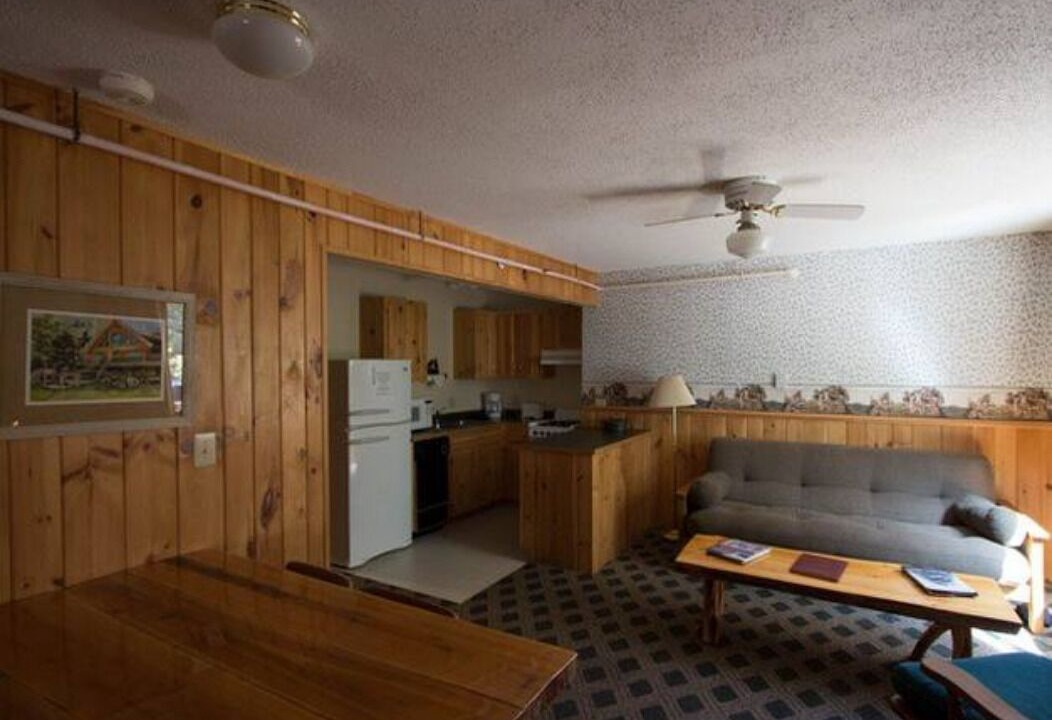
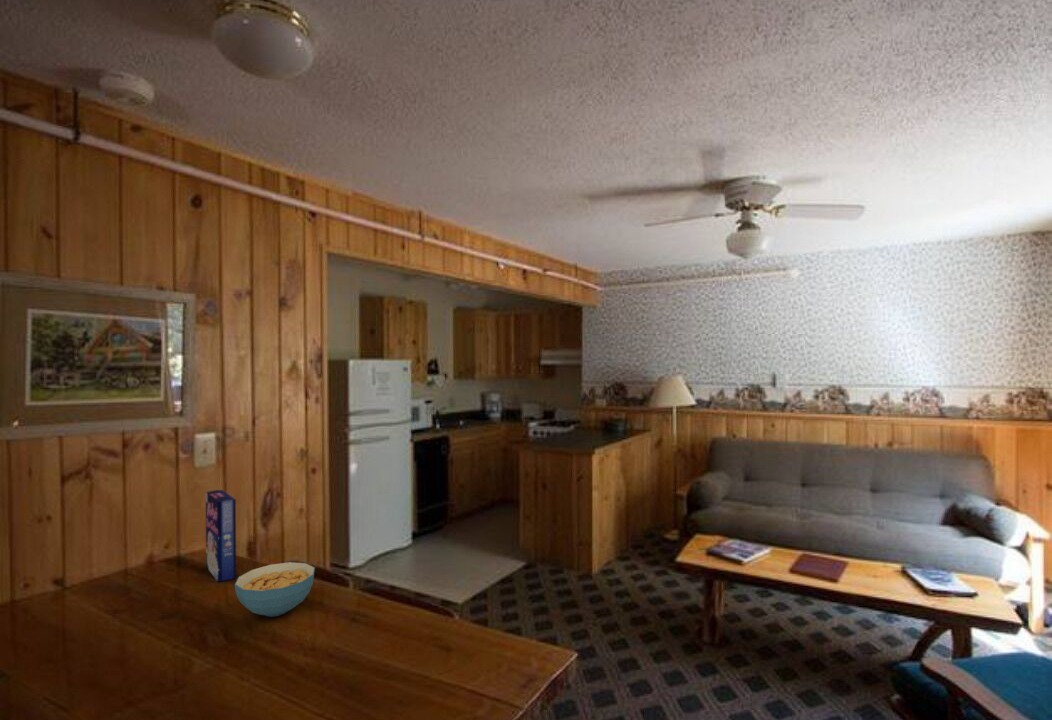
+ cereal bowl (276, 593)
+ cereal box (220, 533)
